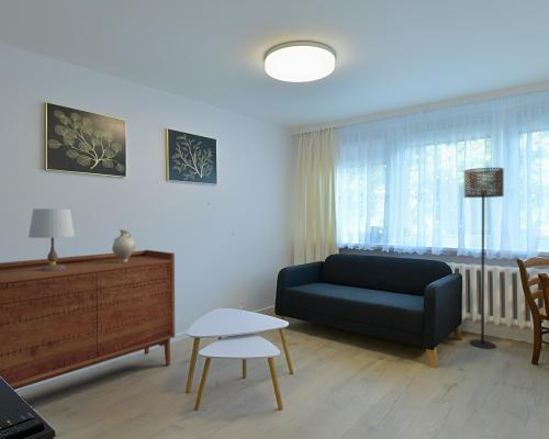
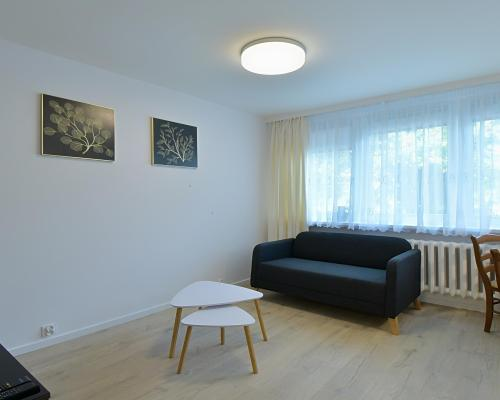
- decorative vase (123, 245)
- table lamp (52, 238)
- sideboard (85, 320)
- floor lamp (482, 257)
